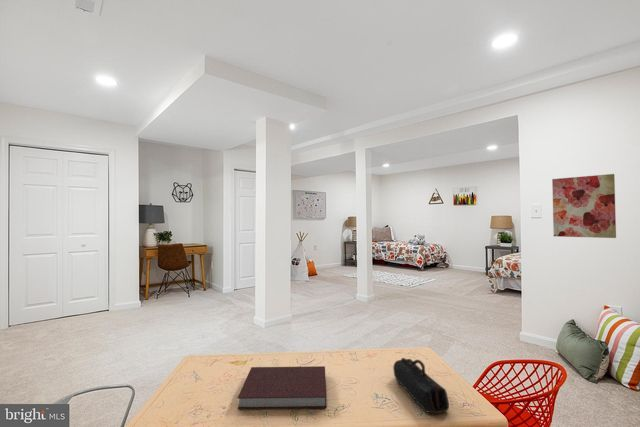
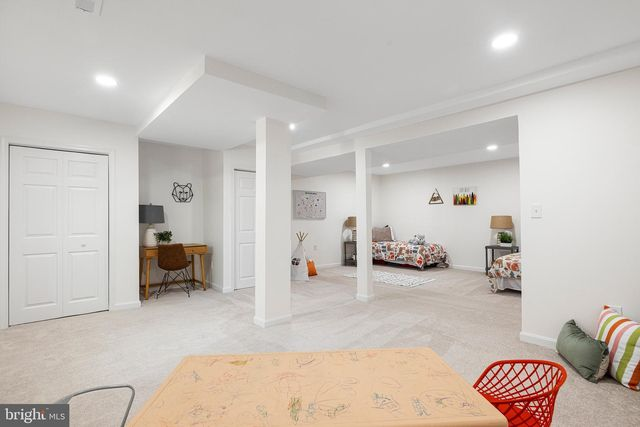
- pencil case (418, 376)
- notebook (285, 385)
- wall art (582, 206)
